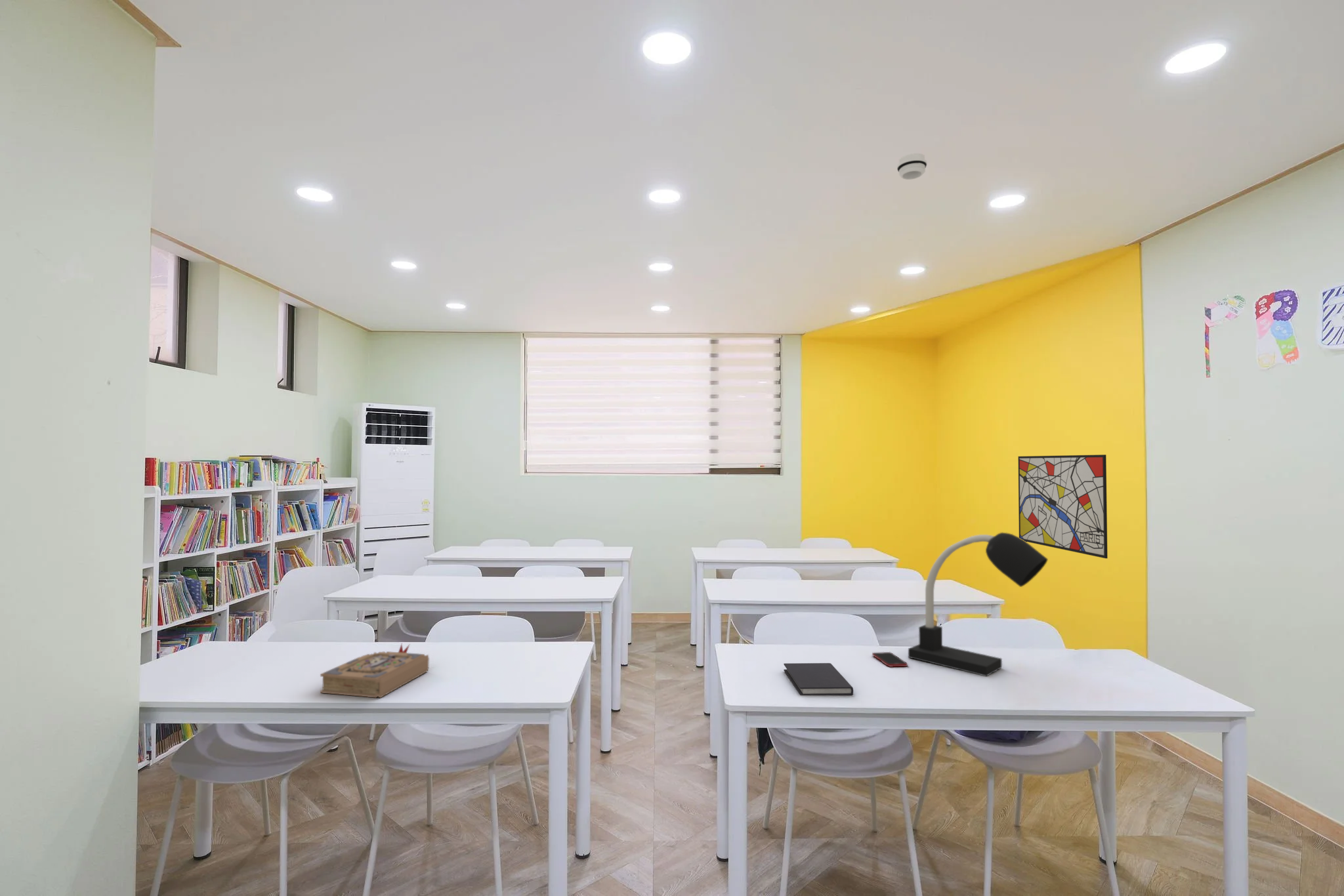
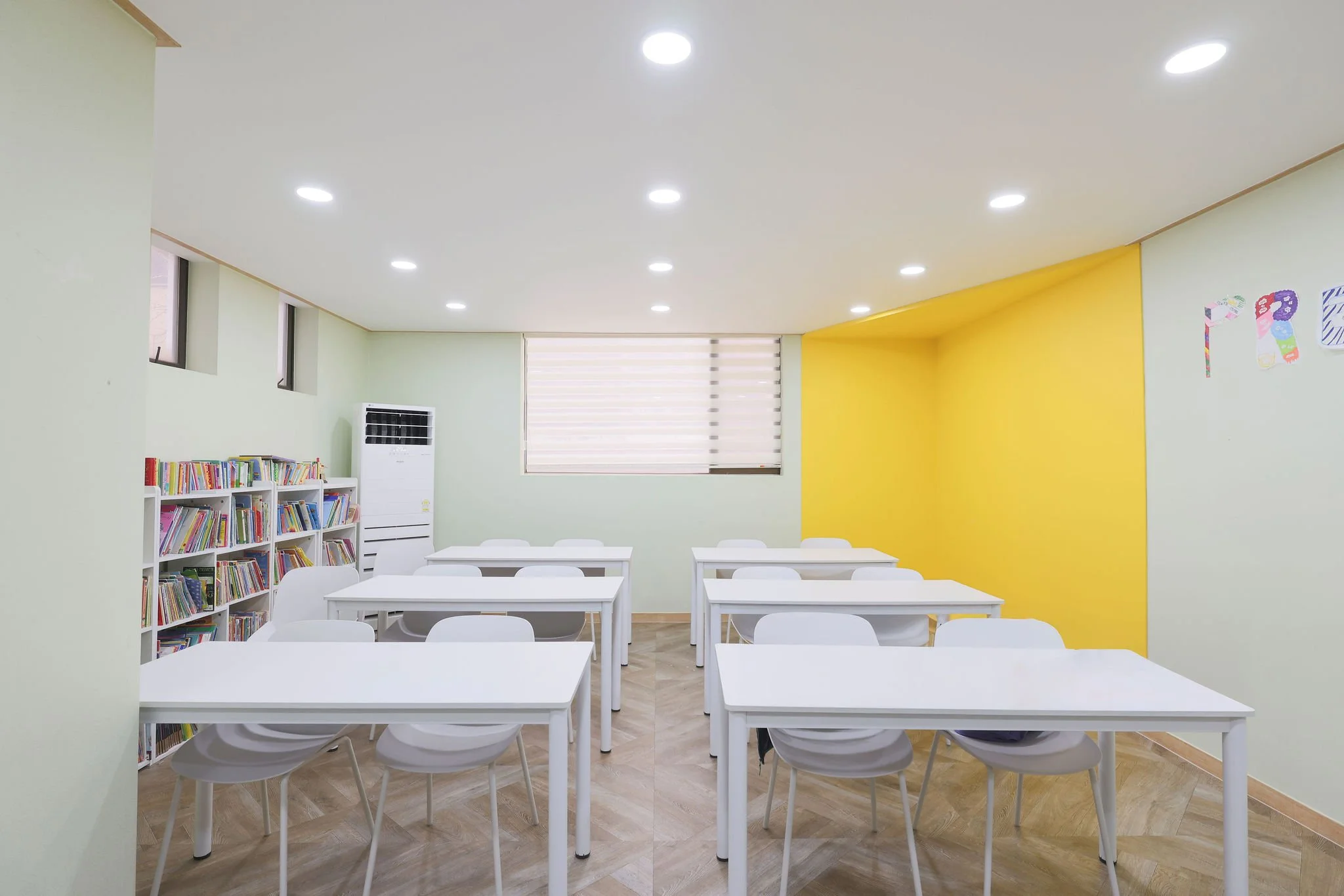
- desk lamp (999, 570)
- diary (816, 678)
- cell phone (889, 659)
- wall art (1058, 502)
- book (381, 667)
- smoke detector (912, 167)
